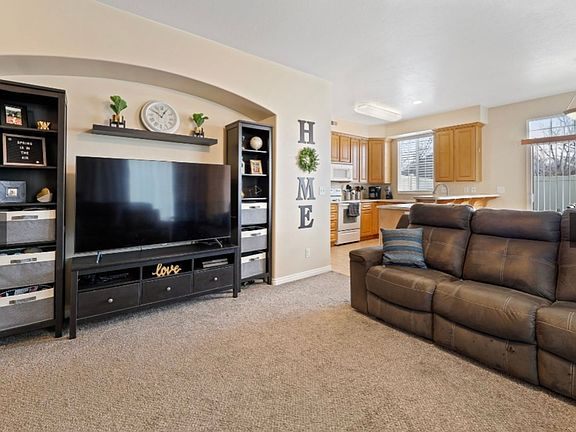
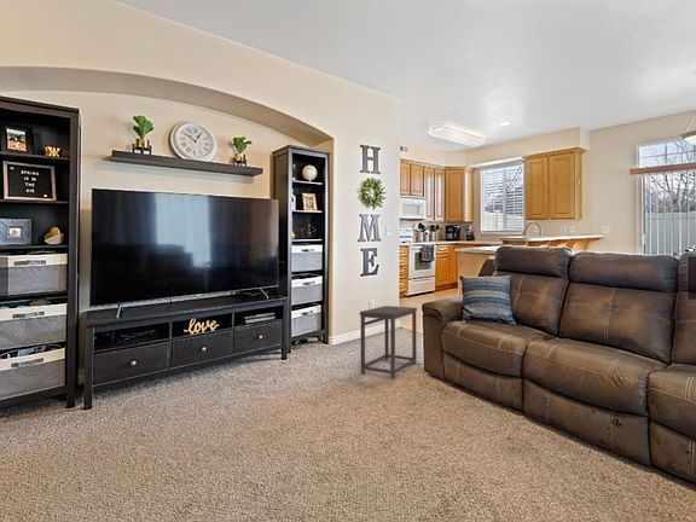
+ side table (388, 338)
